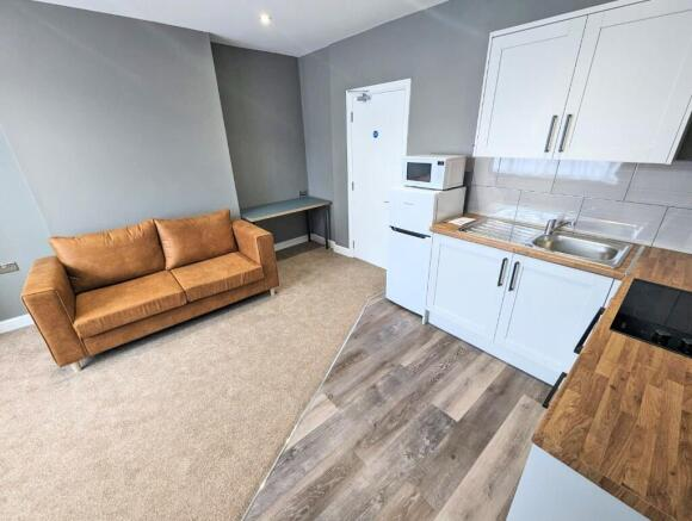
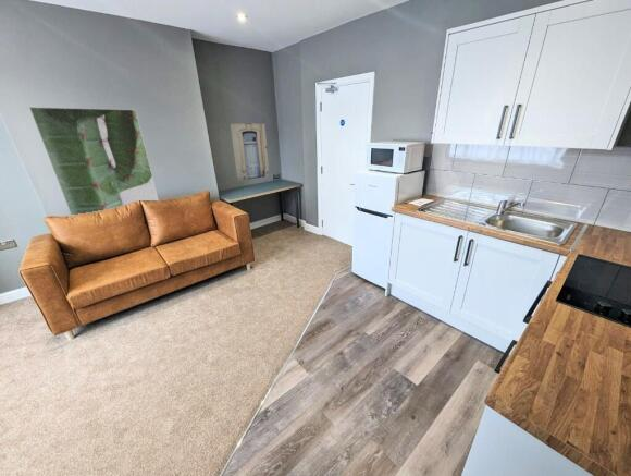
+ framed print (104, 164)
+ wall art (250, 151)
